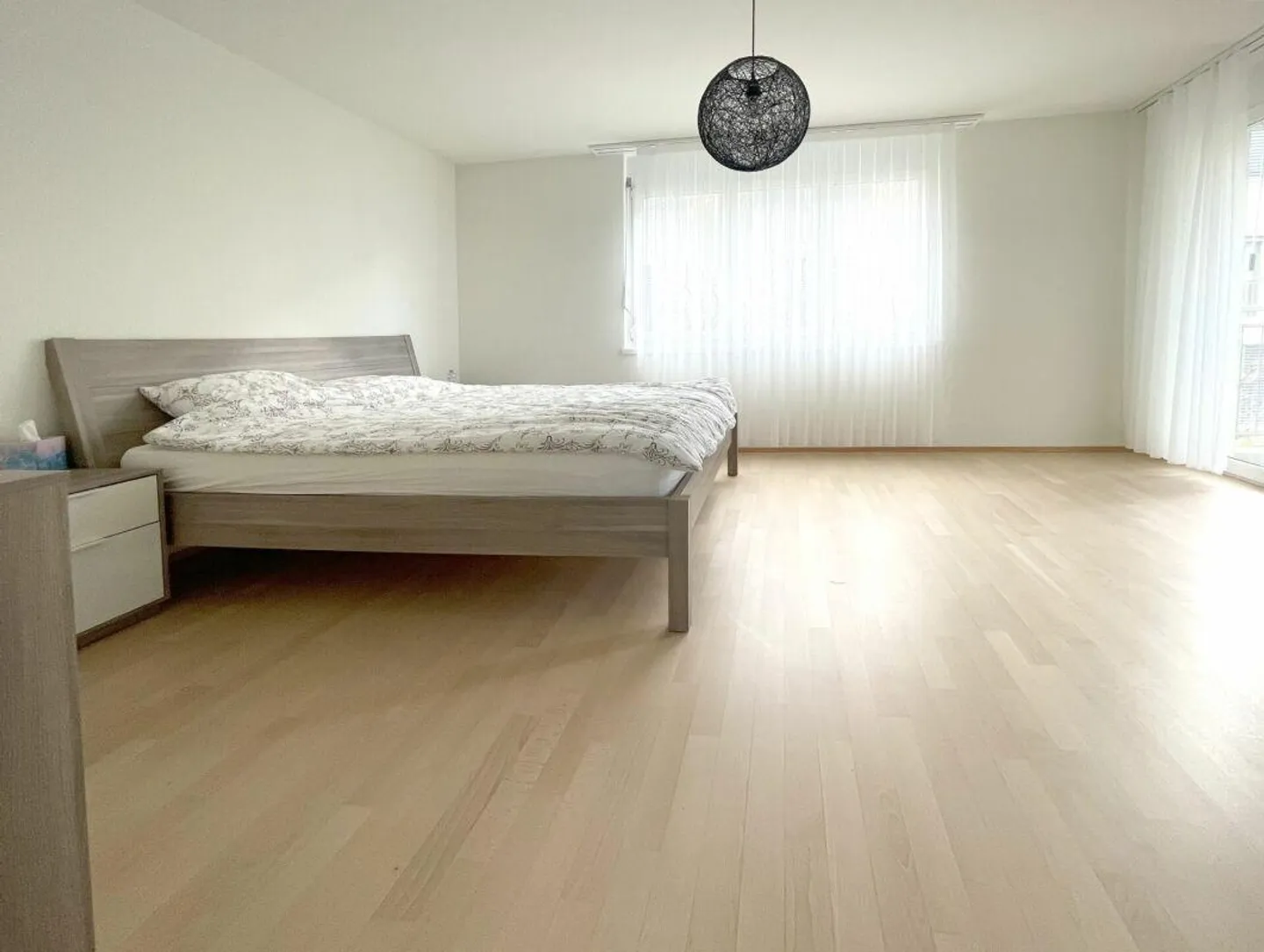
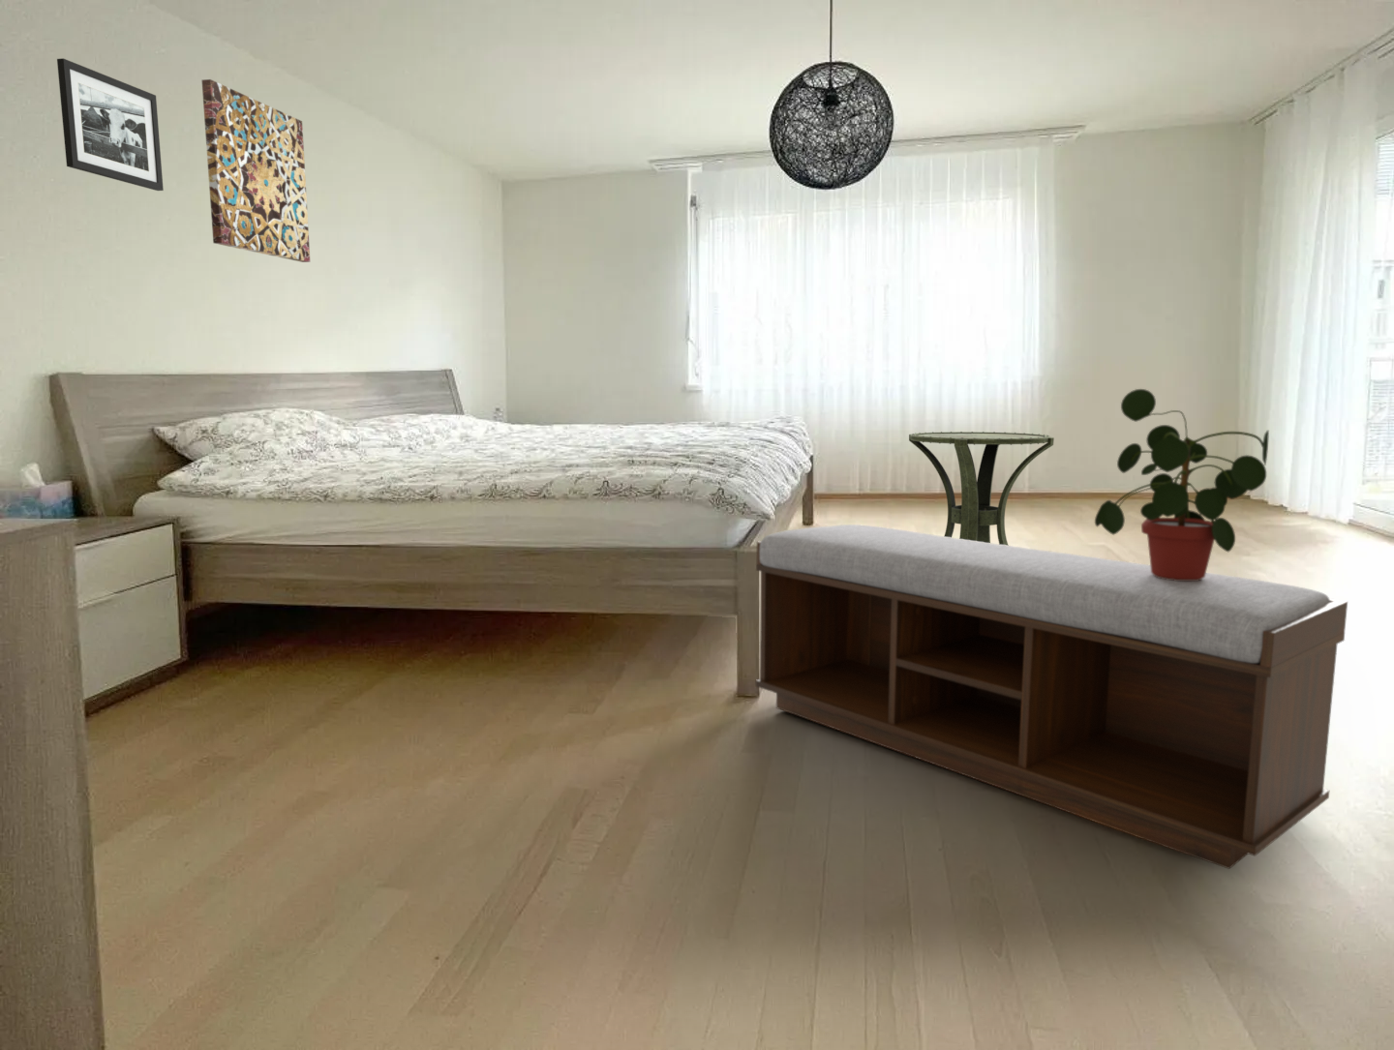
+ picture frame (114, 129)
+ potted plant (1177, 484)
+ side table (976, 507)
+ bench (998, 655)
+ wall art (259, 178)
